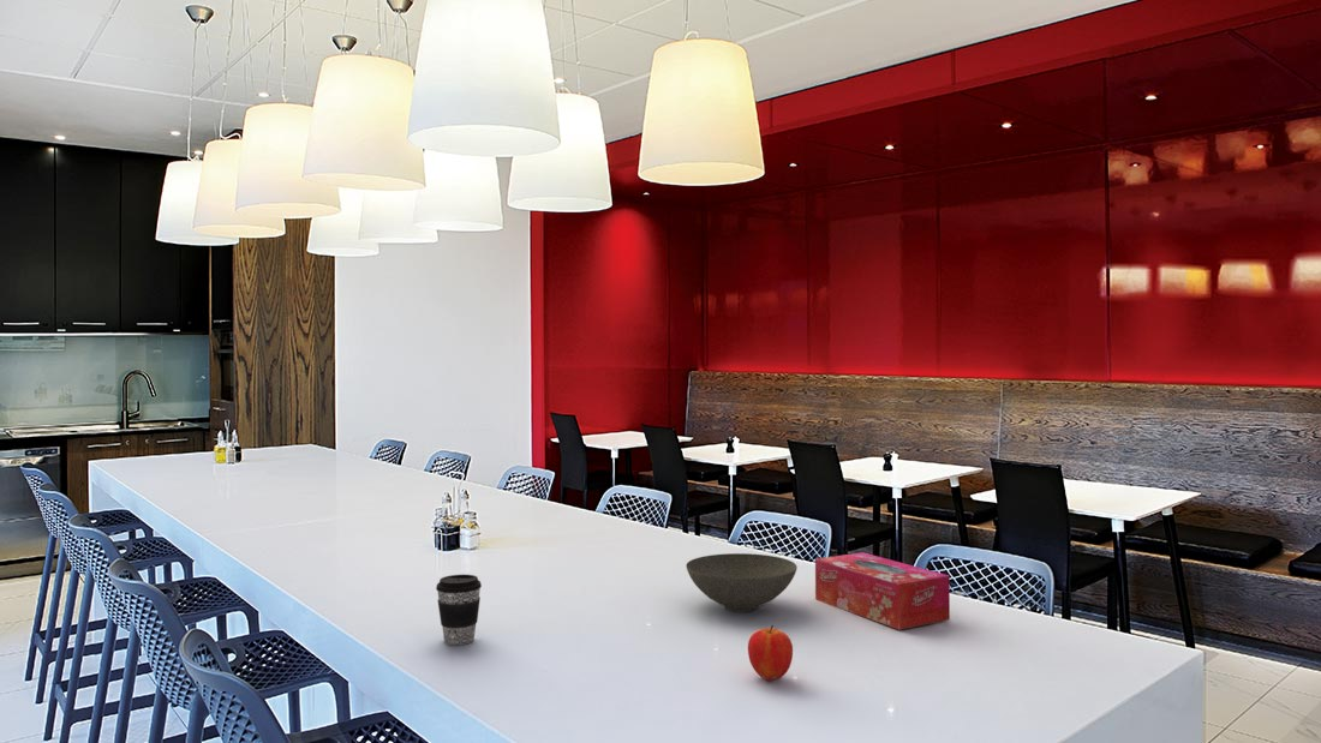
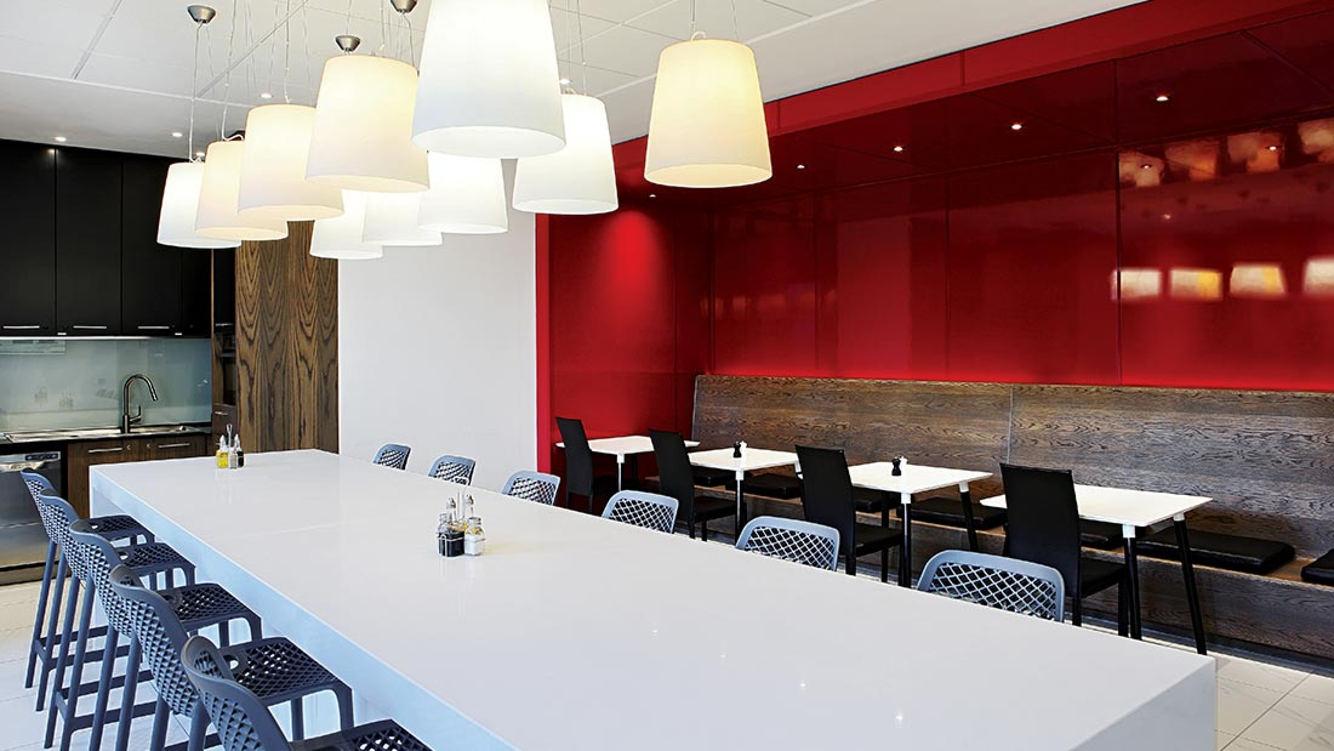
- bowl (741, 586)
- tissue box (879, 587)
- coffee cup (459, 609)
- apple (770, 651)
